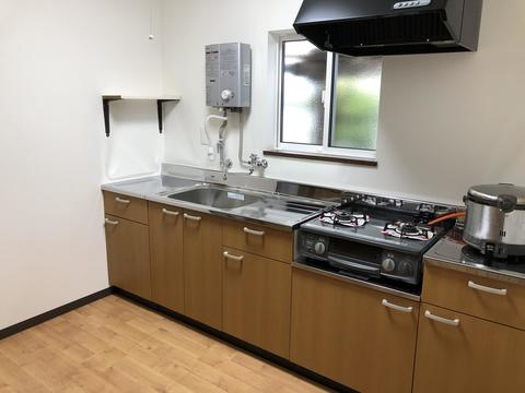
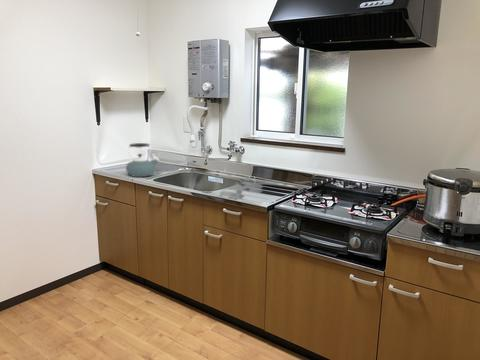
+ kettle (142, 159)
